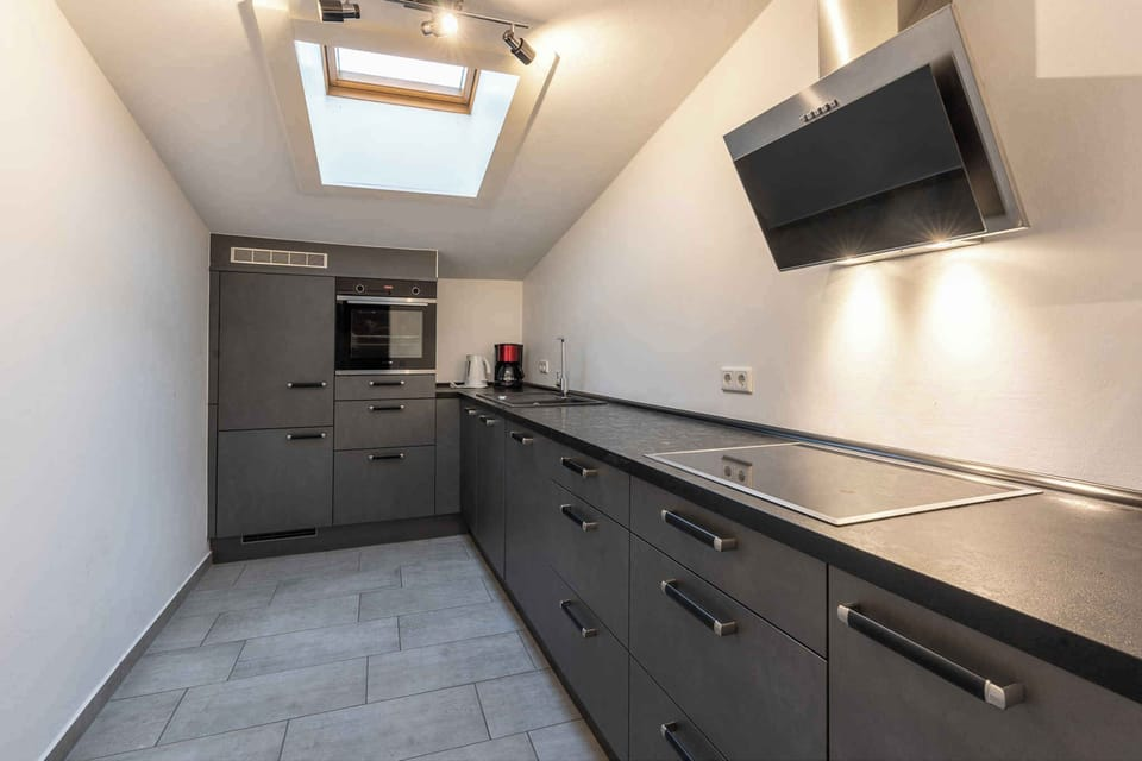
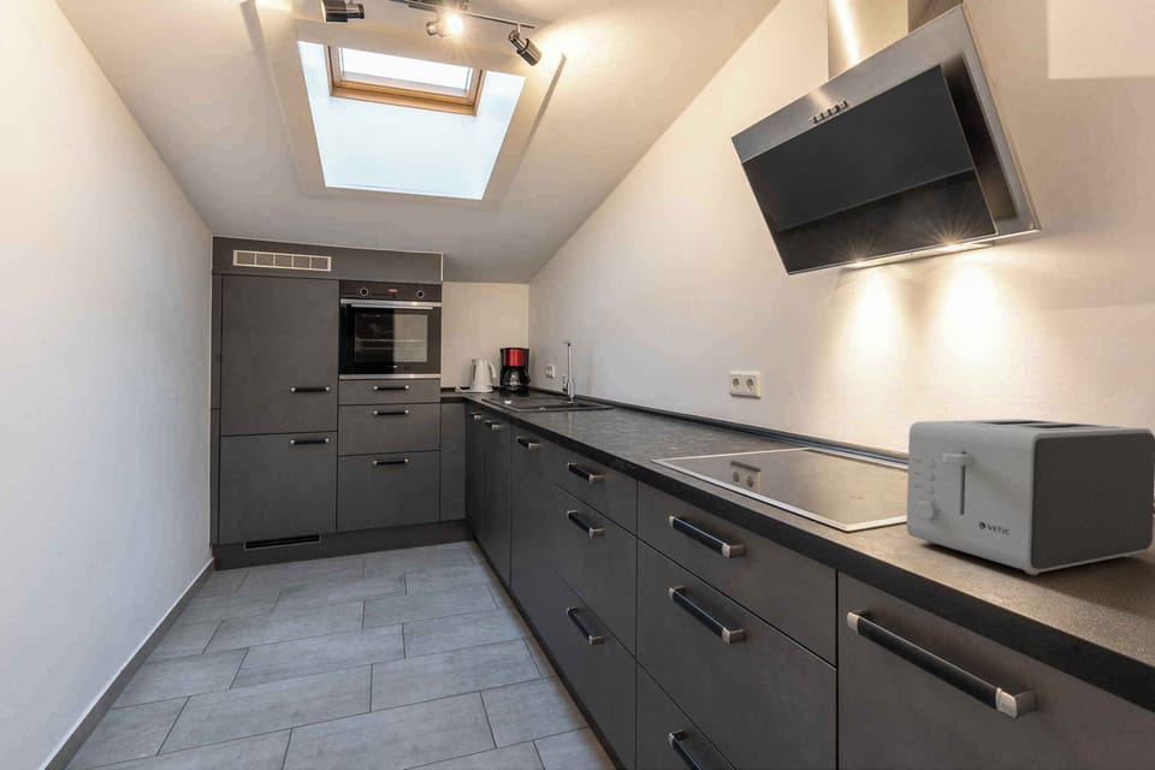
+ toaster (1020, 487)
